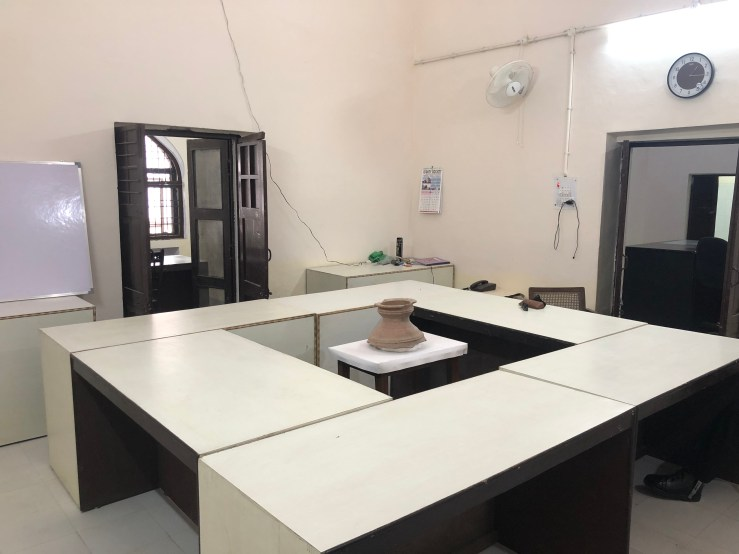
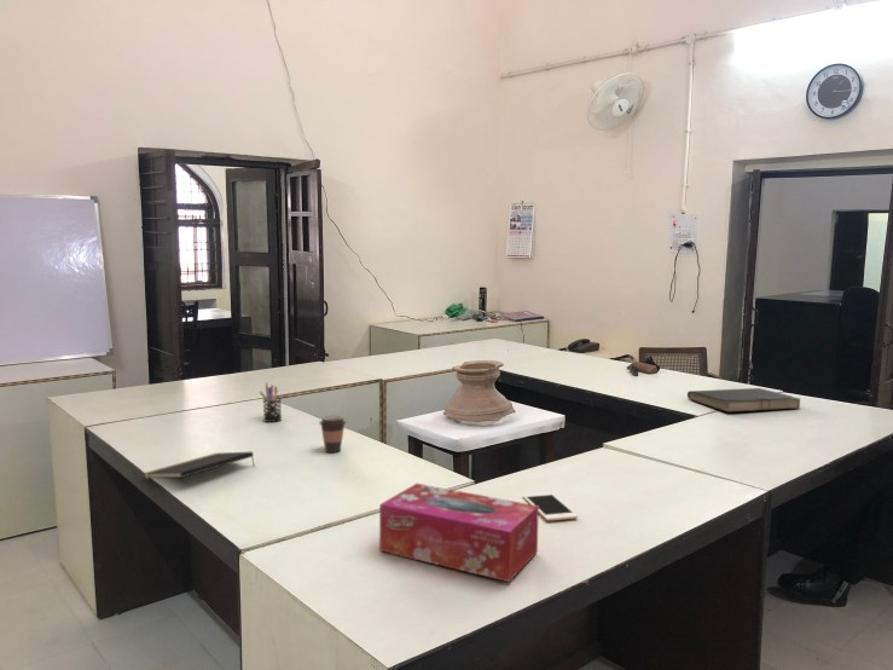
+ notepad (199, 464)
+ pen holder (269, 402)
+ tissue box (458, 527)
+ file folder (742, 398)
+ coffee cup (332, 434)
+ cell phone (549, 506)
